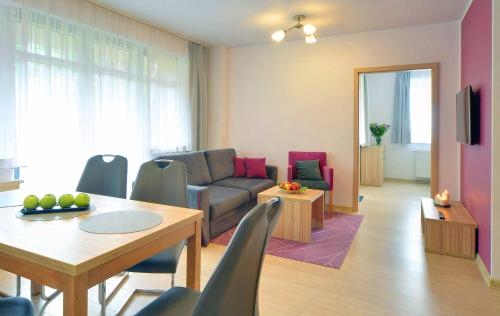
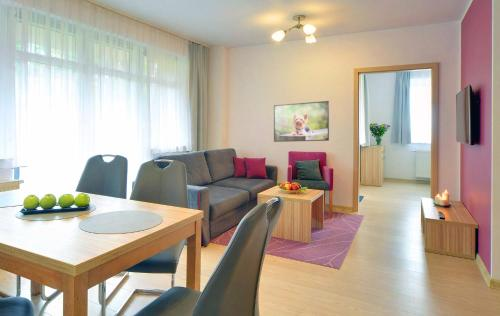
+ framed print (300, 122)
